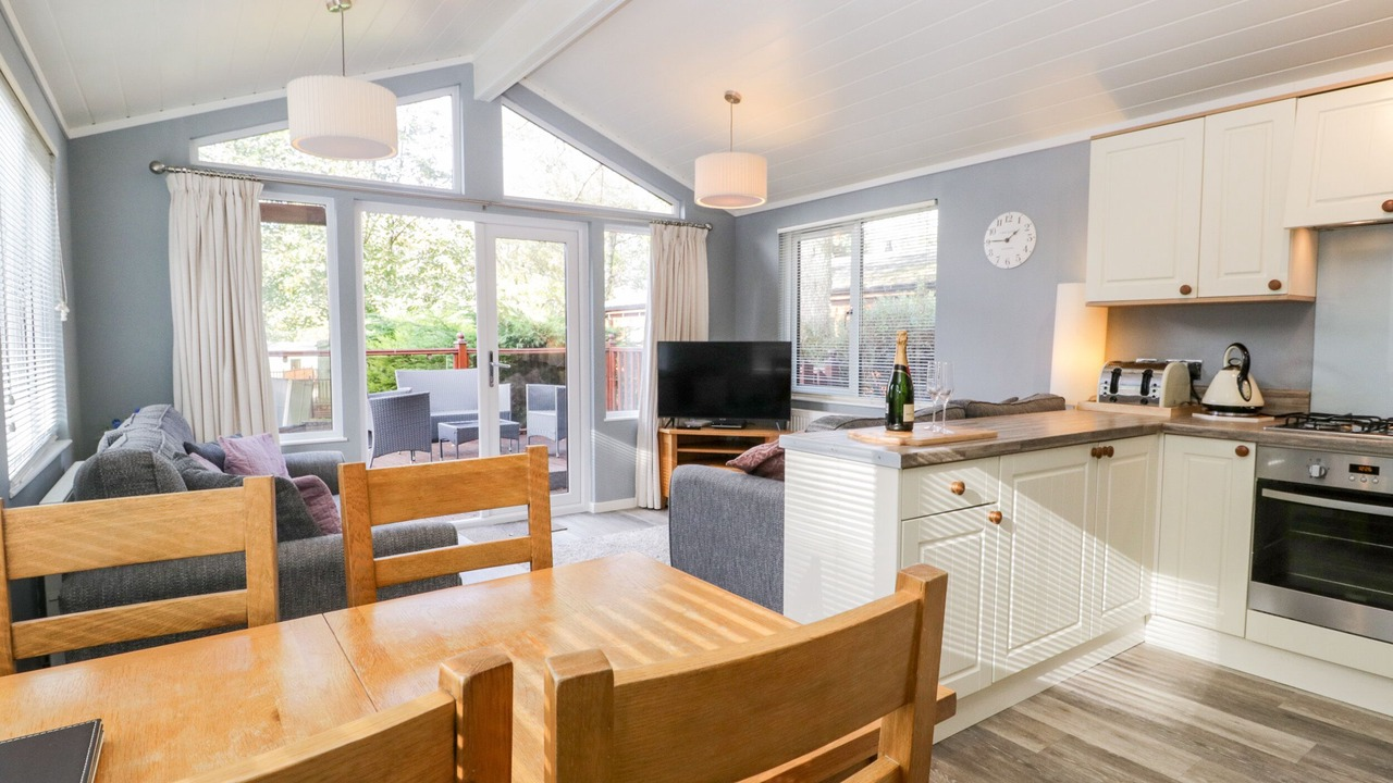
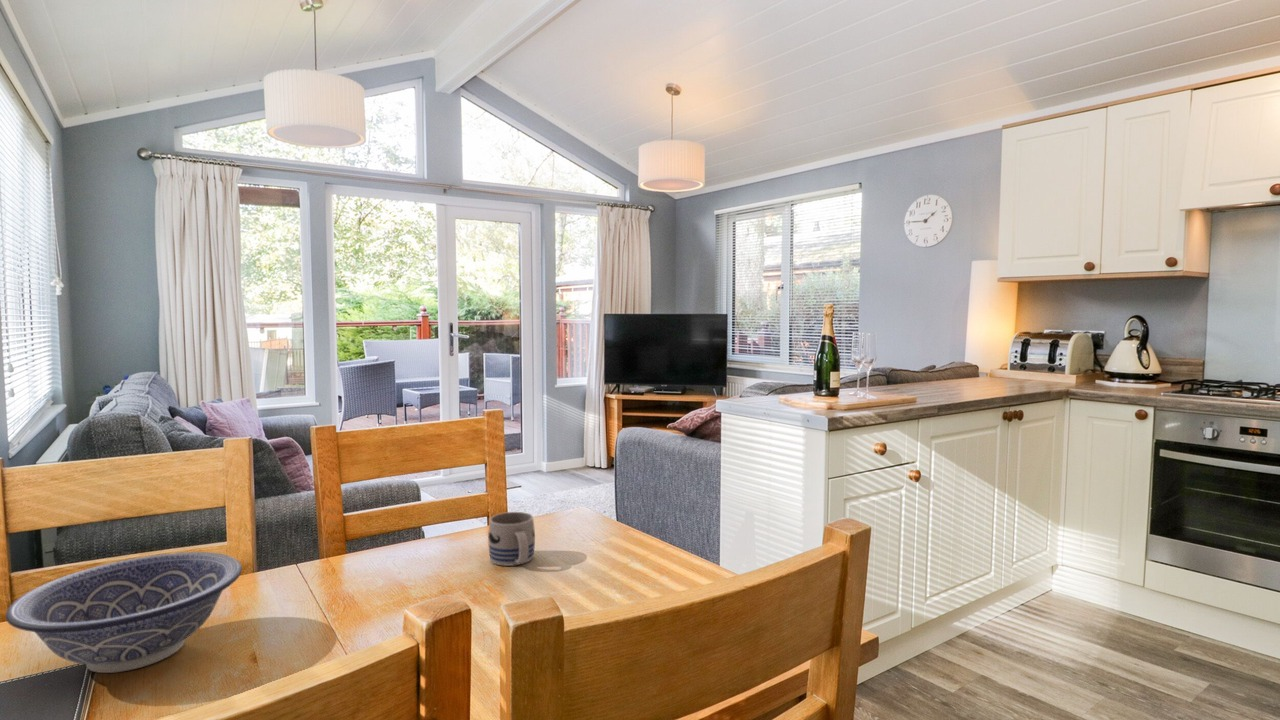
+ decorative bowl (135, 618)
+ mug (514, 540)
